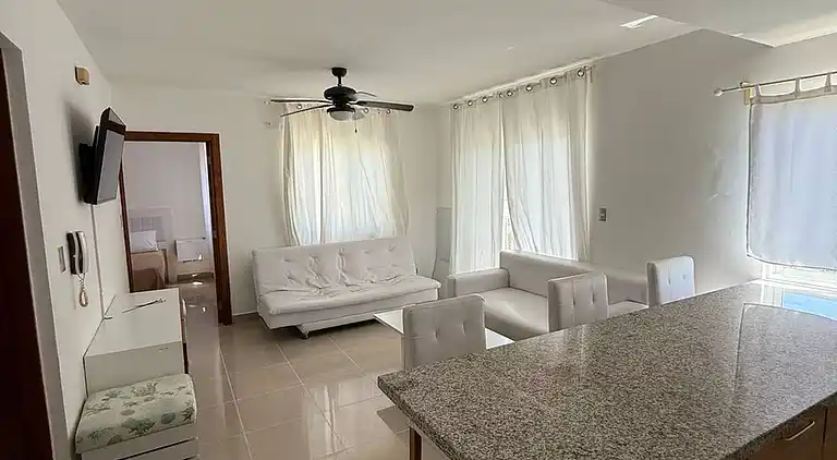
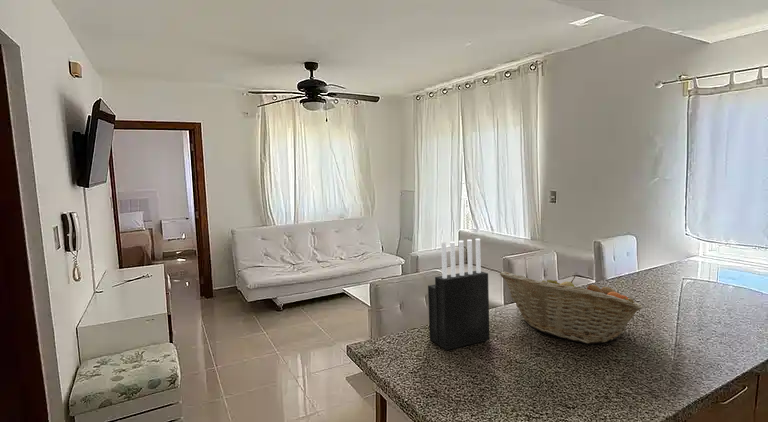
+ fruit basket (565, 299)
+ knife block (456, 289)
